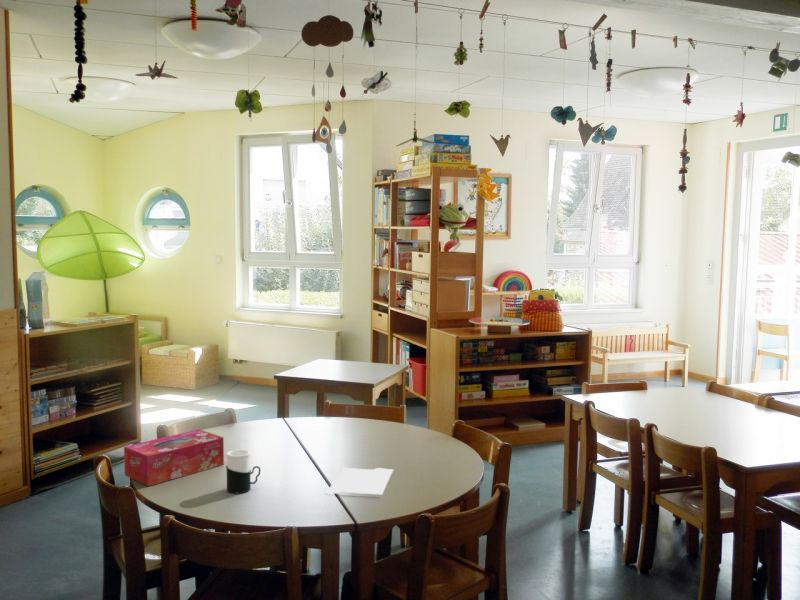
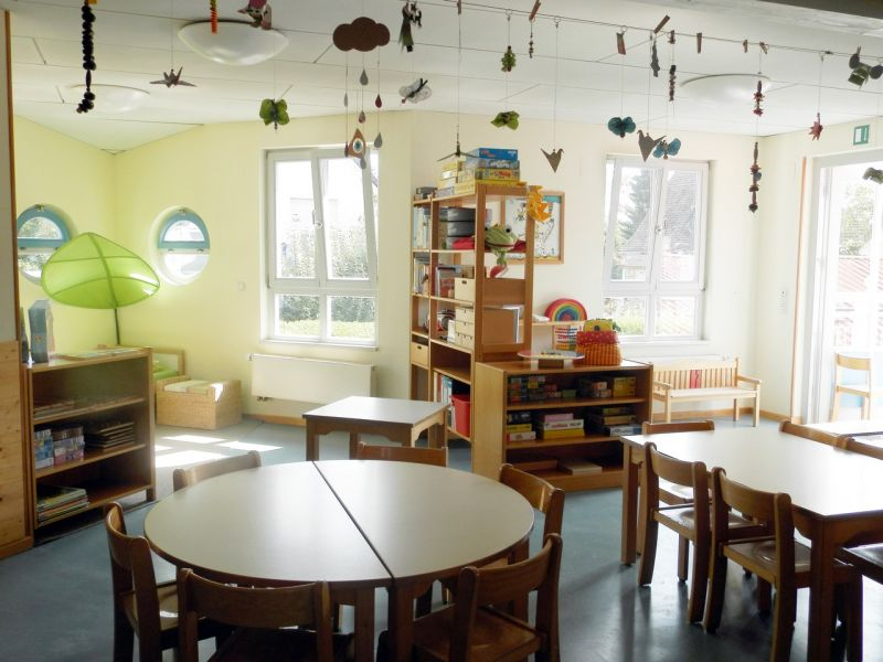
- cup (243, 470)
- paper sheet (361, 477)
- tissue box (175, 455)
